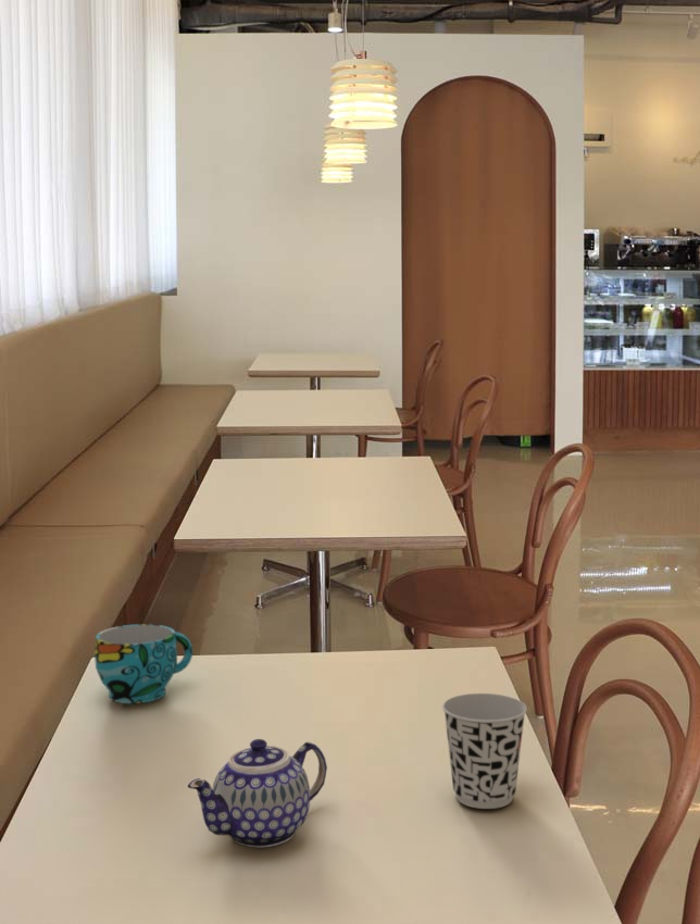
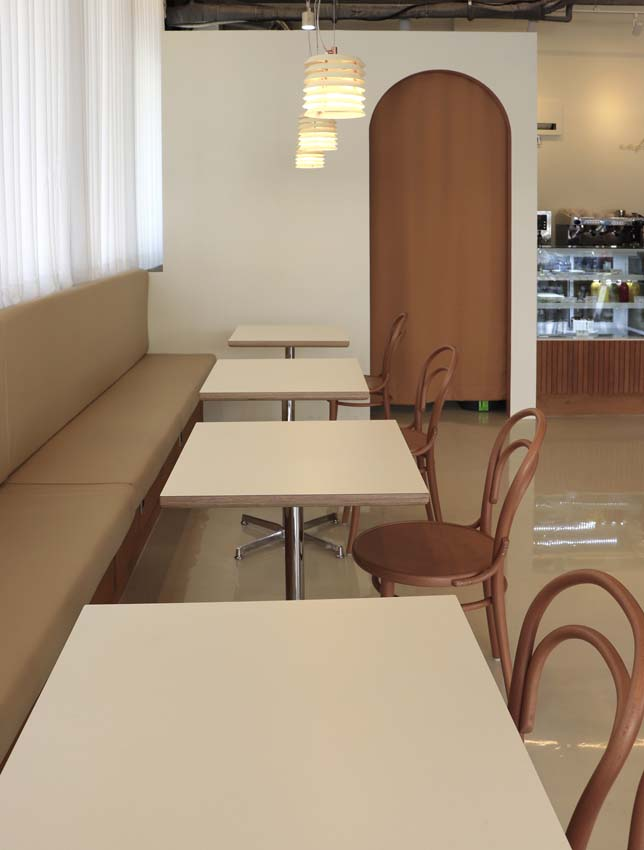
- cup (140, 663)
- teapot (260, 786)
- cup (484, 751)
